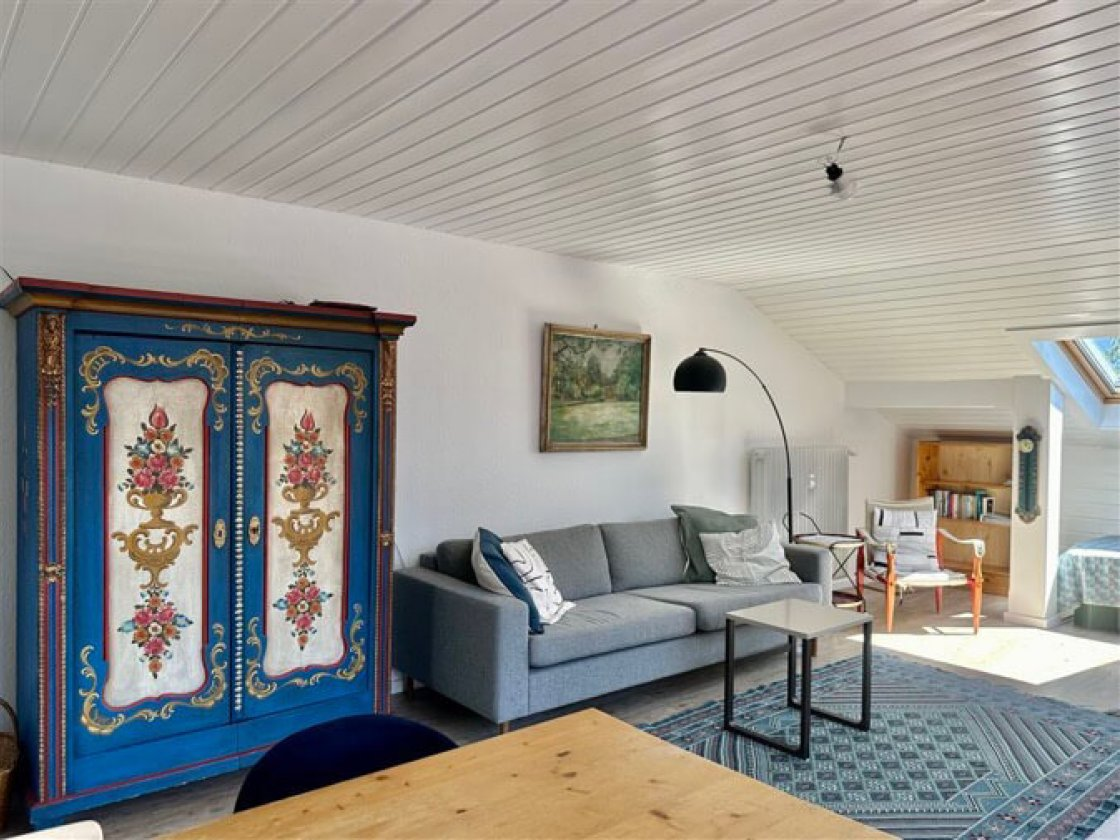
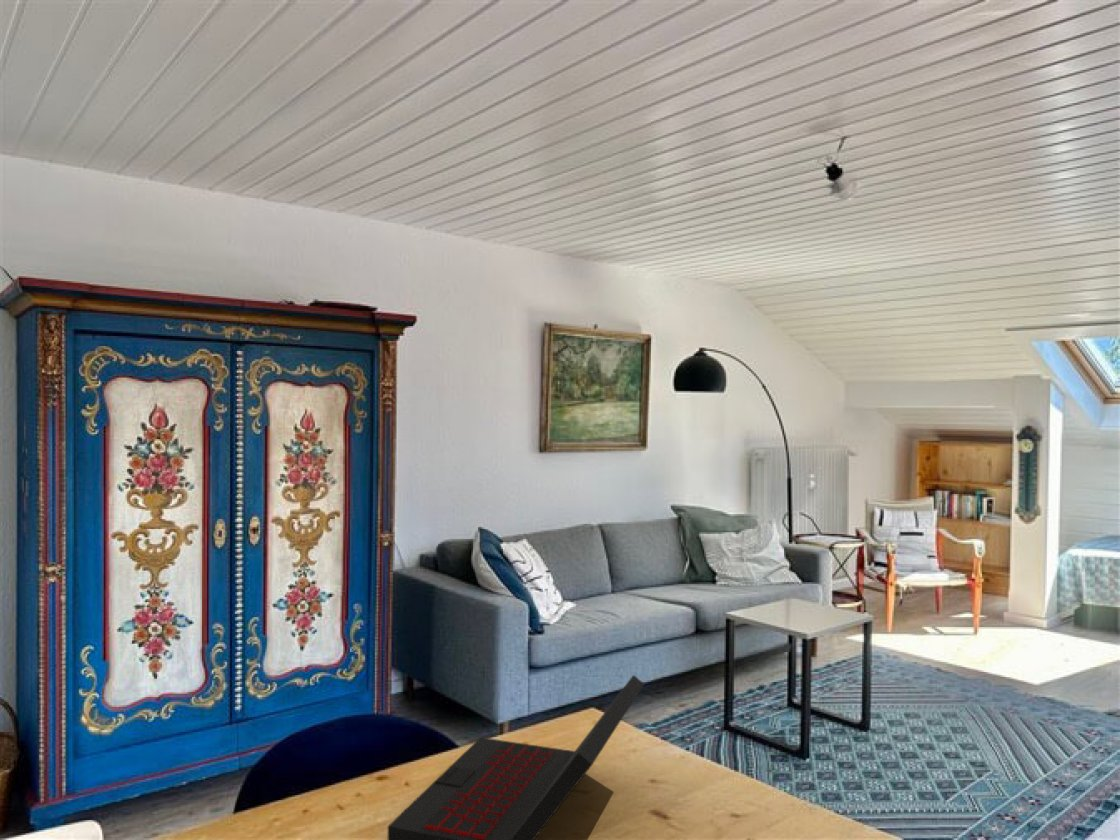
+ laptop (527, 752)
